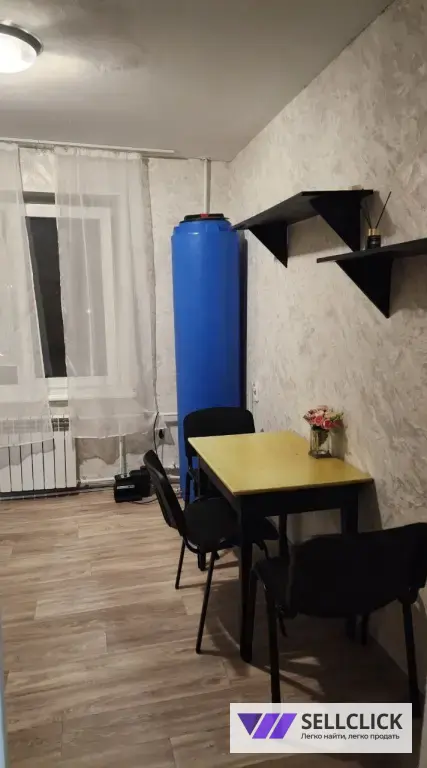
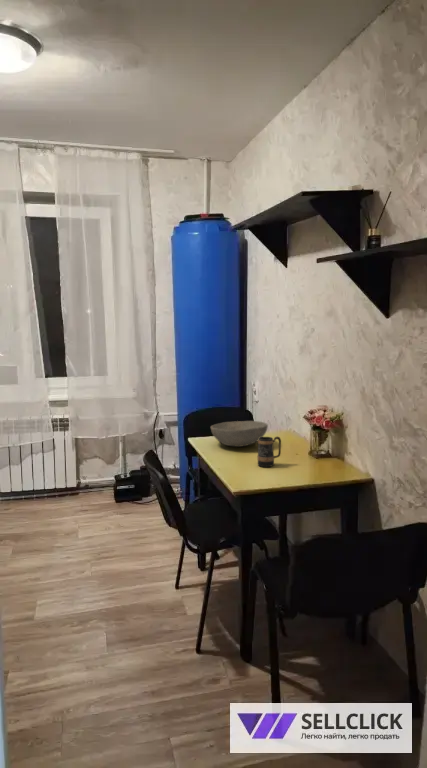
+ bowl (239, 434)
+ mug (269, 451)
